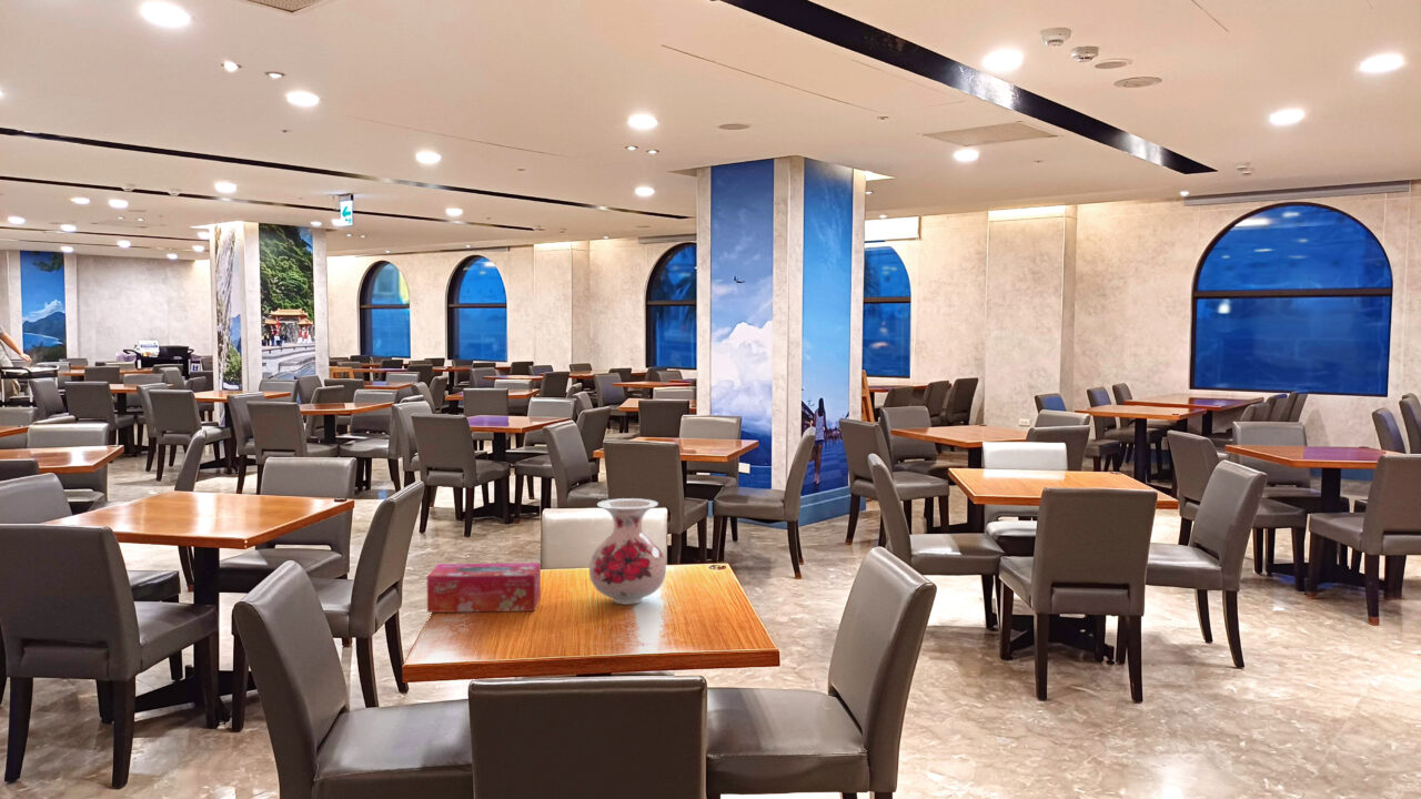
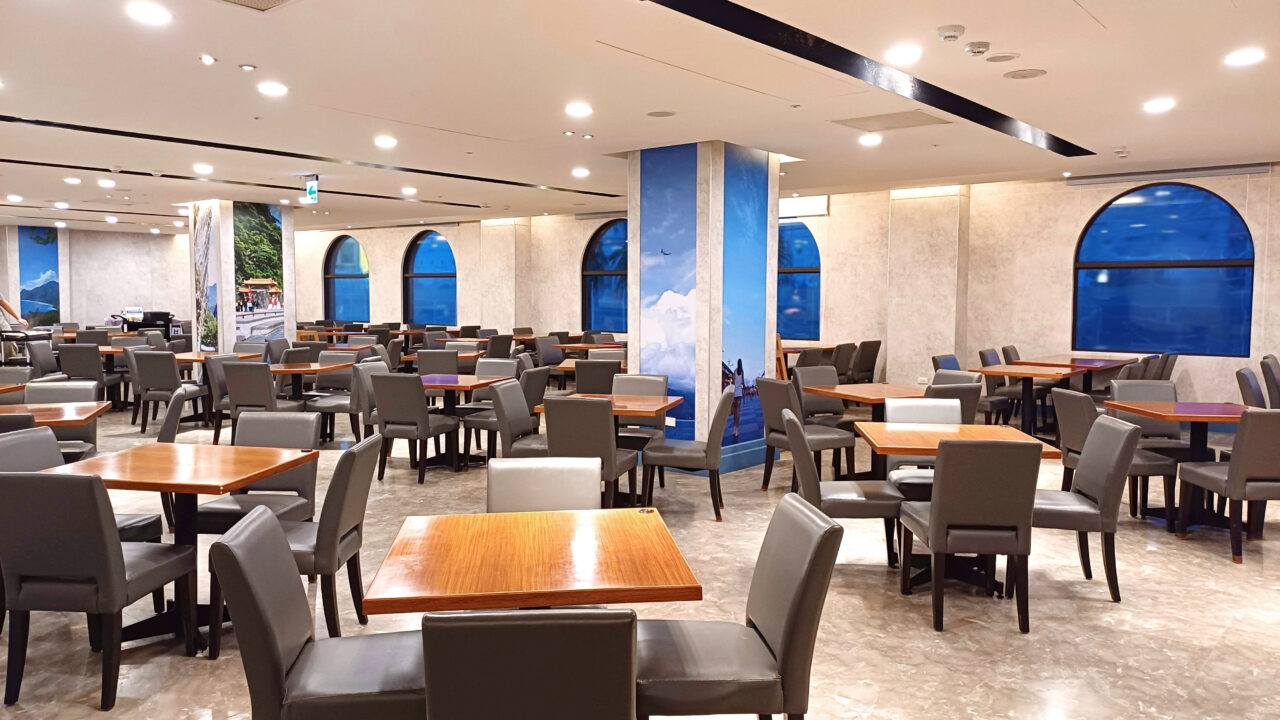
- vase (627, 552)
- tissue box (485, 586)
